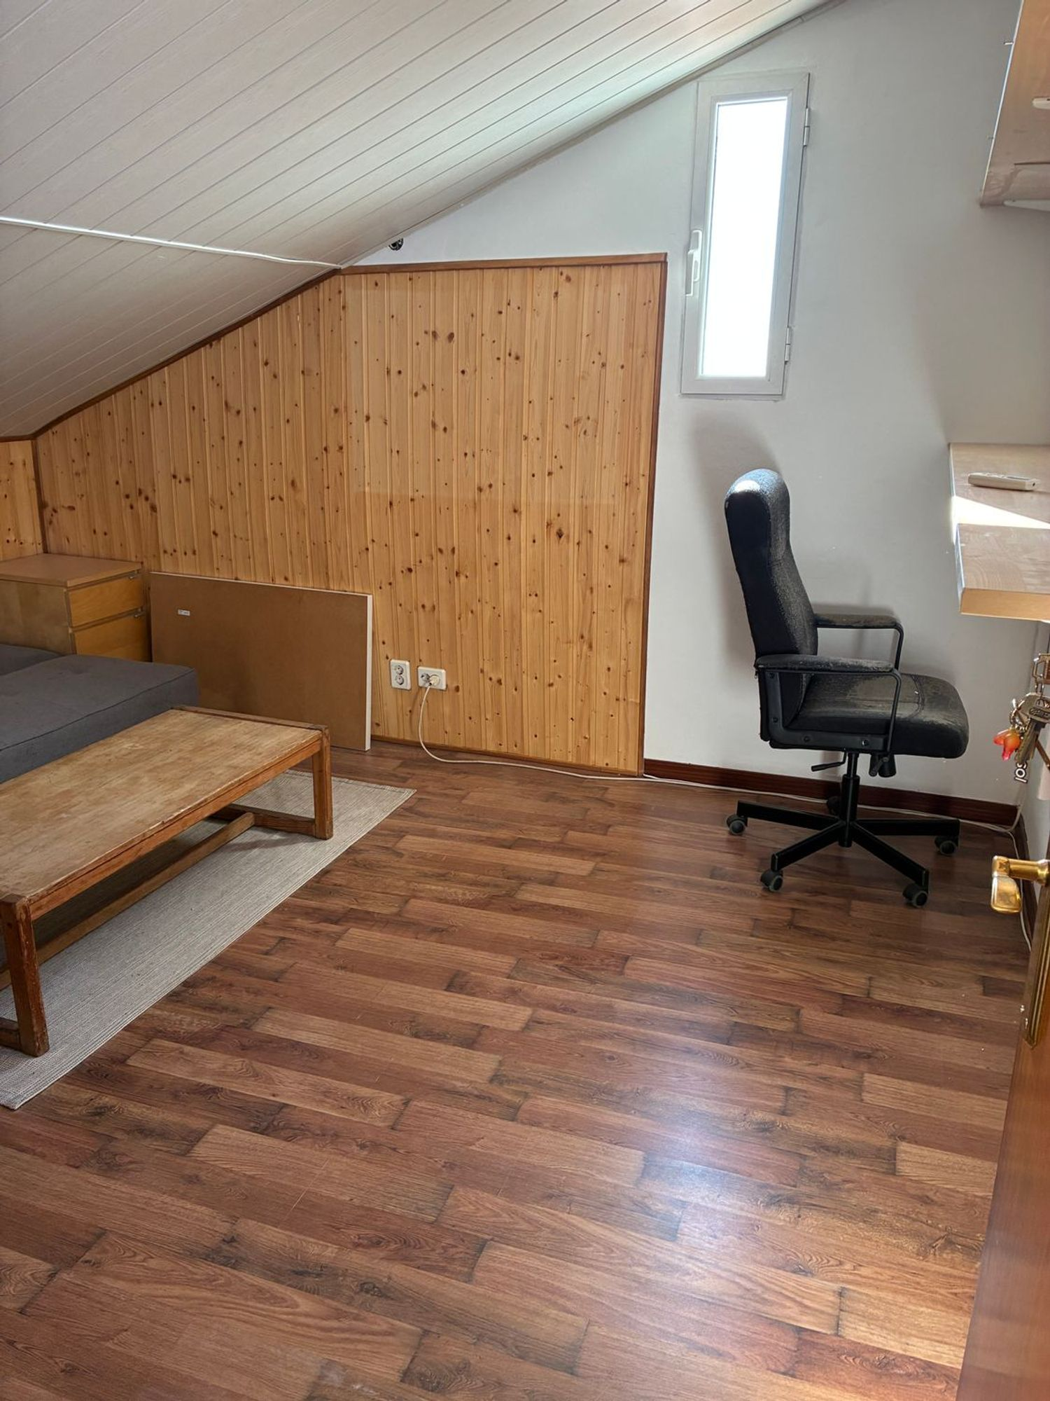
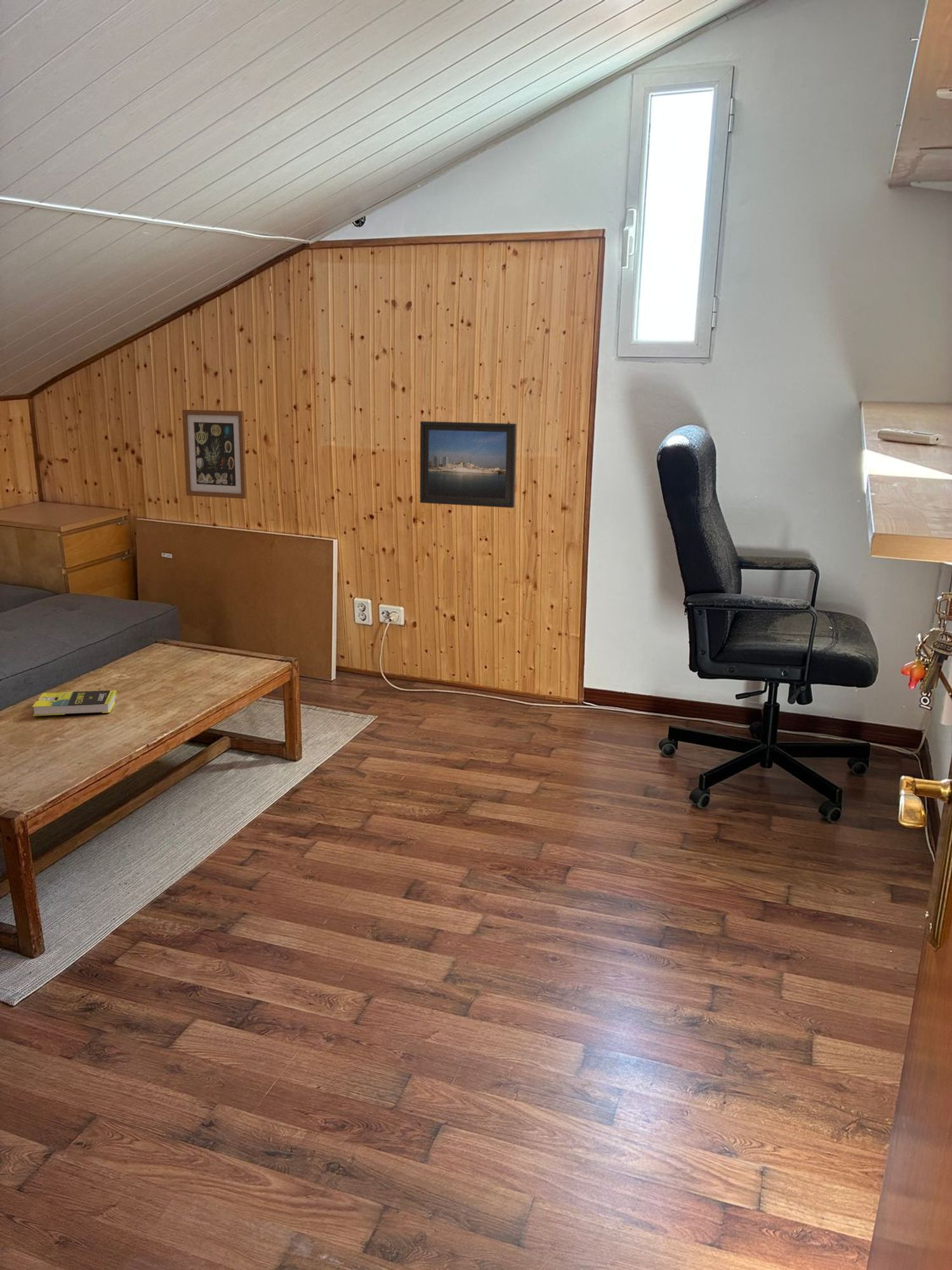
+ book (76, 702)
+ wall art (214, 454)
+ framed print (466, 464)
